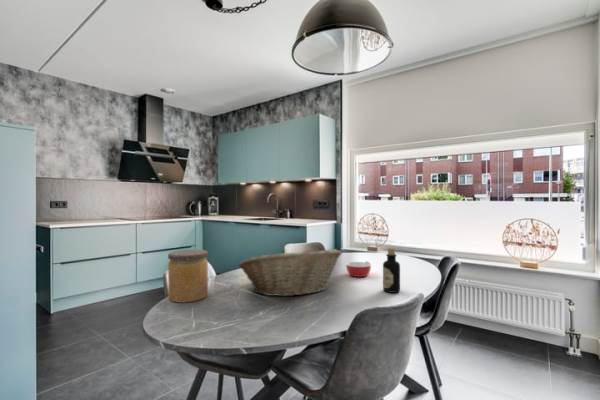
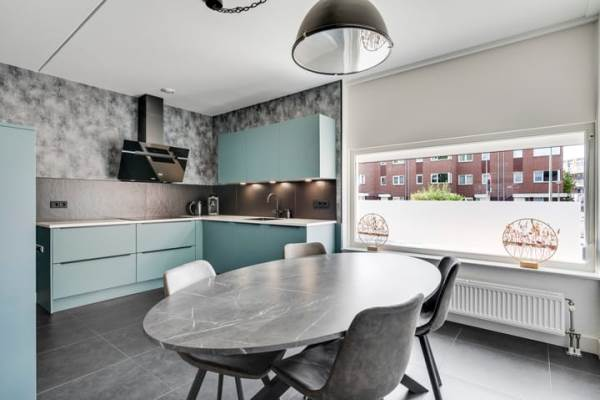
- jar (188, 274)
- fruit basket (291, 267)
- bottle (391, 269)
- bowl (360, 268)
